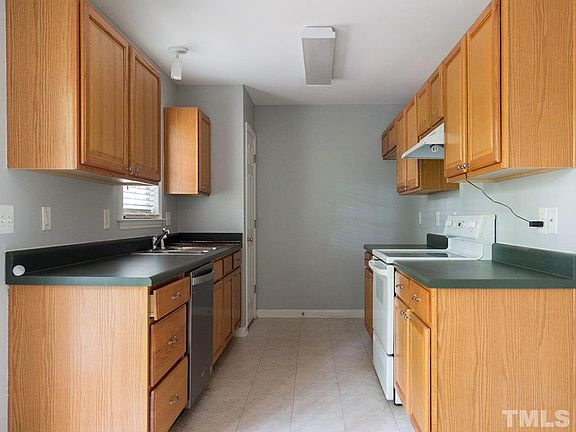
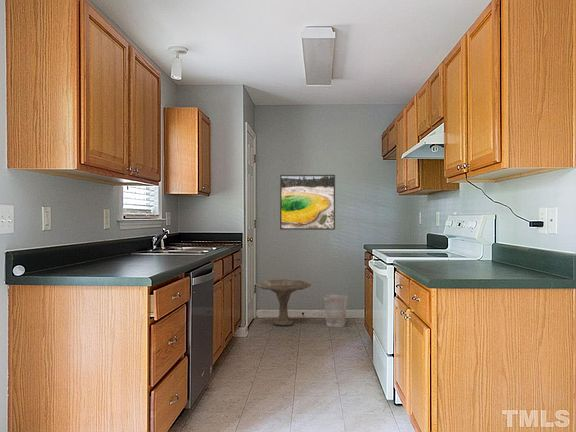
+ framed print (307, 202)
+ wastebasket (335, 310)
+ side table (283, 302)
